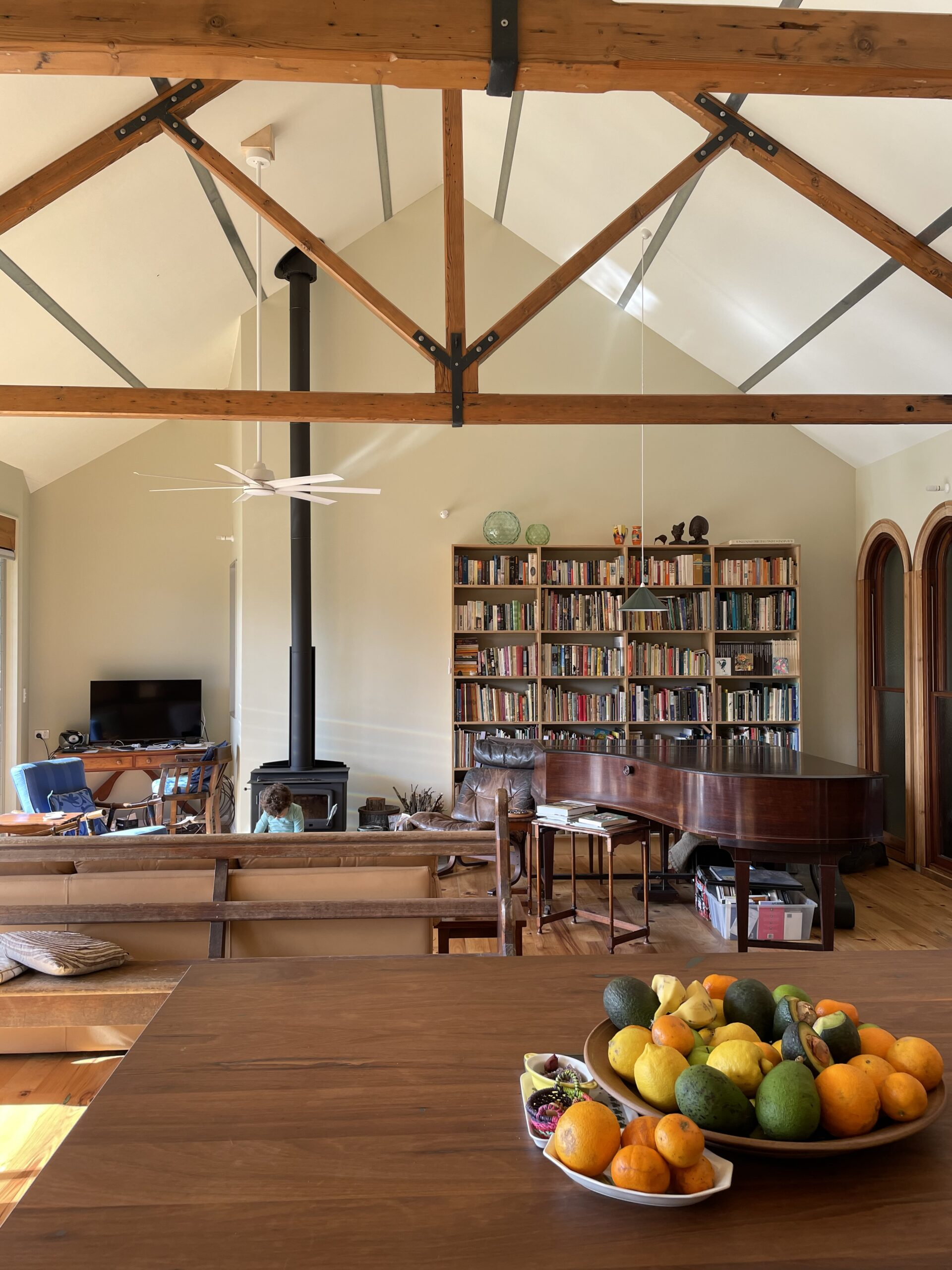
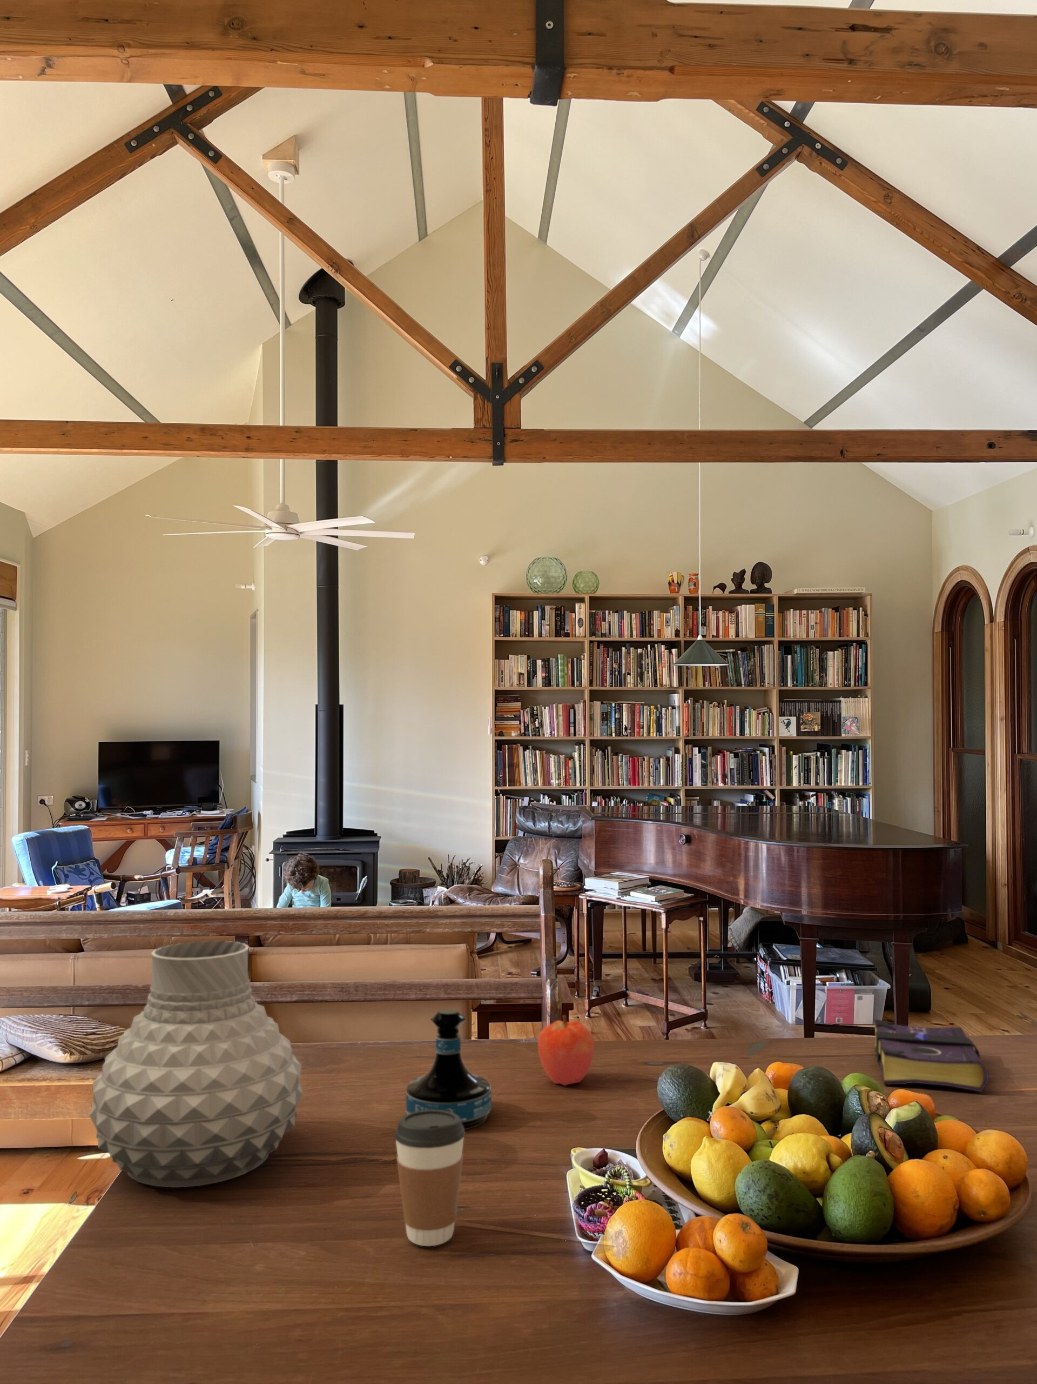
+ vase (199, 1053)
+ book (928, 1053)
+ apple (565, 1047)
+ coffee cup (430, 1177)
+ tequila bottle (449, 1065)
